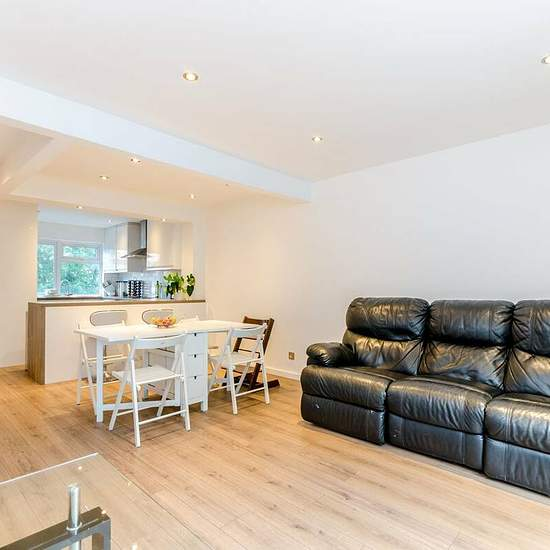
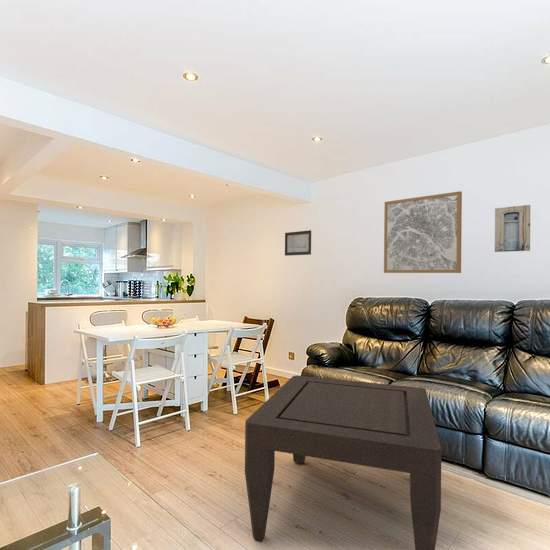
+ wall art (512, 229)
+ wall art (297, 243)
+ coffee table (347, 453)
+ wall art (420, 235)
